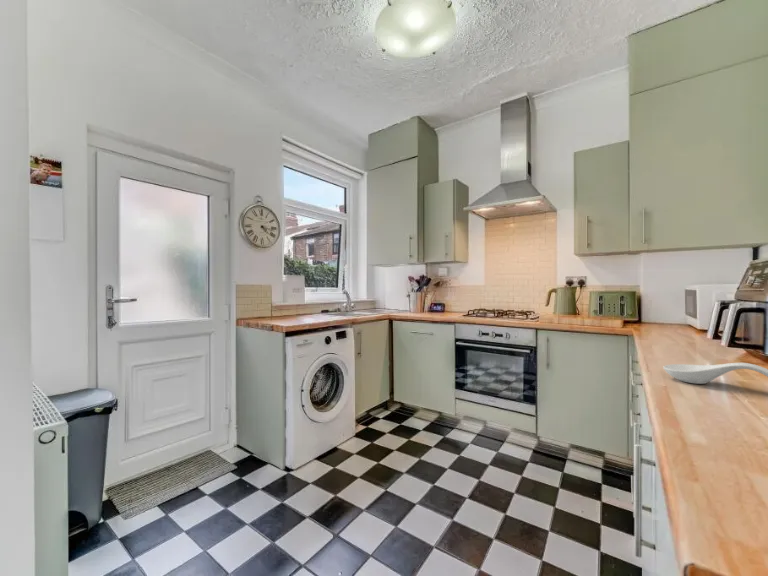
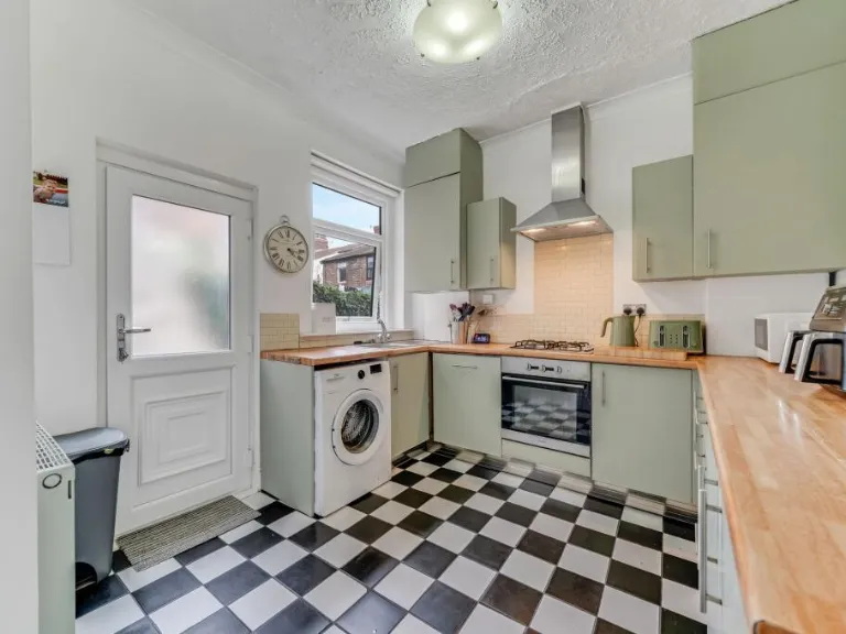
- spoon rest (718, 373)
